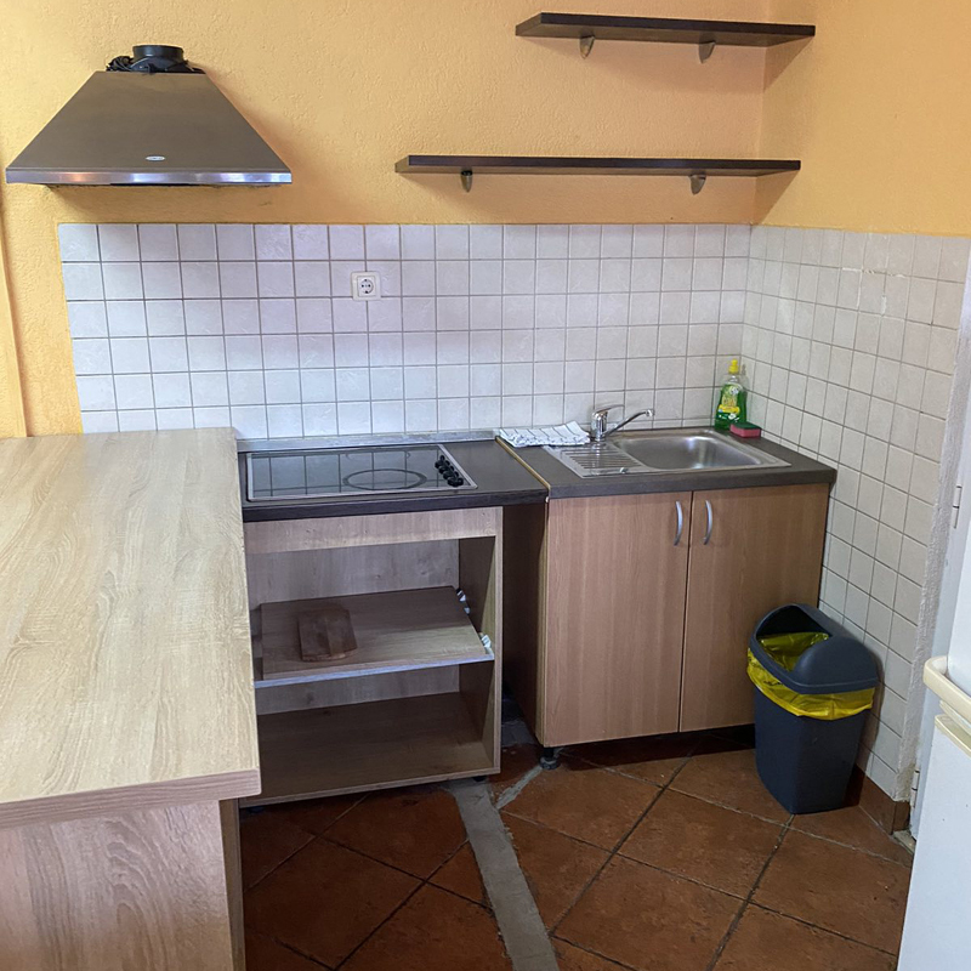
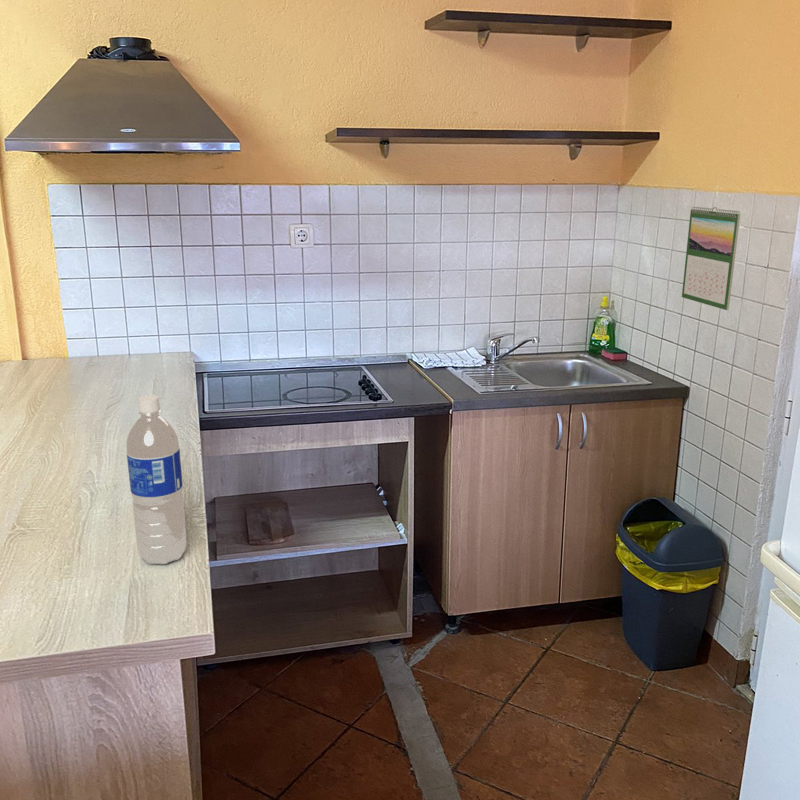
+ calendar (709, 256)
+ water bottle (156, 479)
